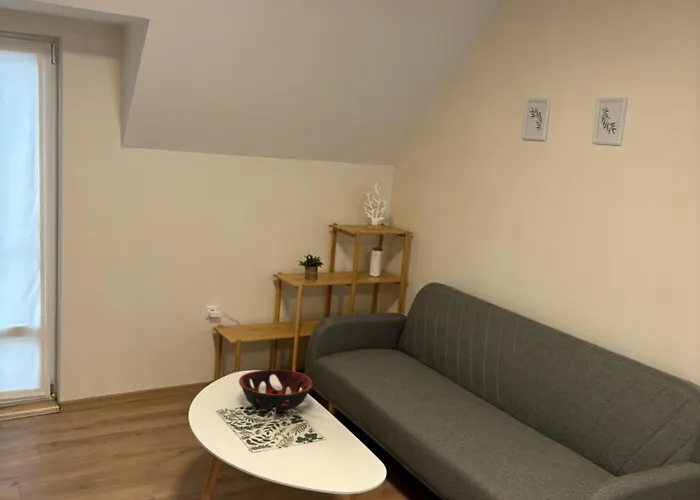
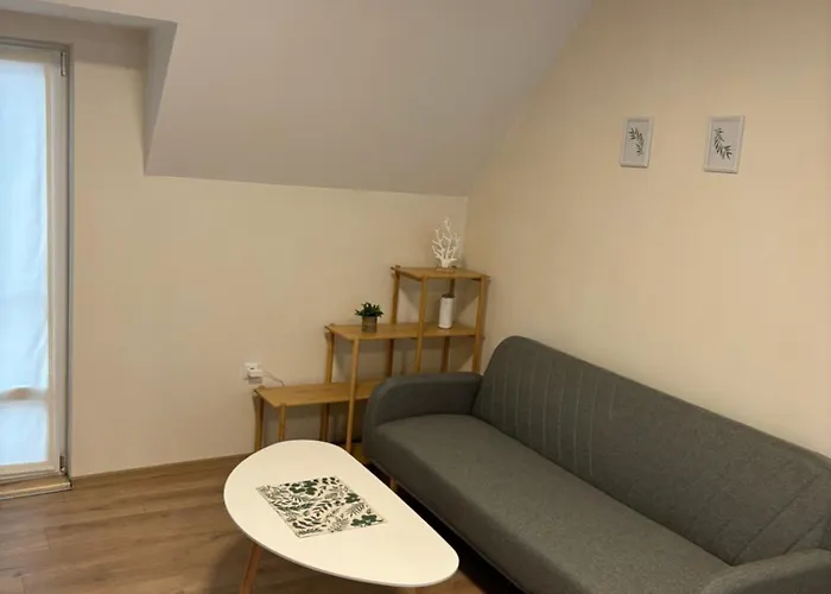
- decorative bowl (275, 392)
